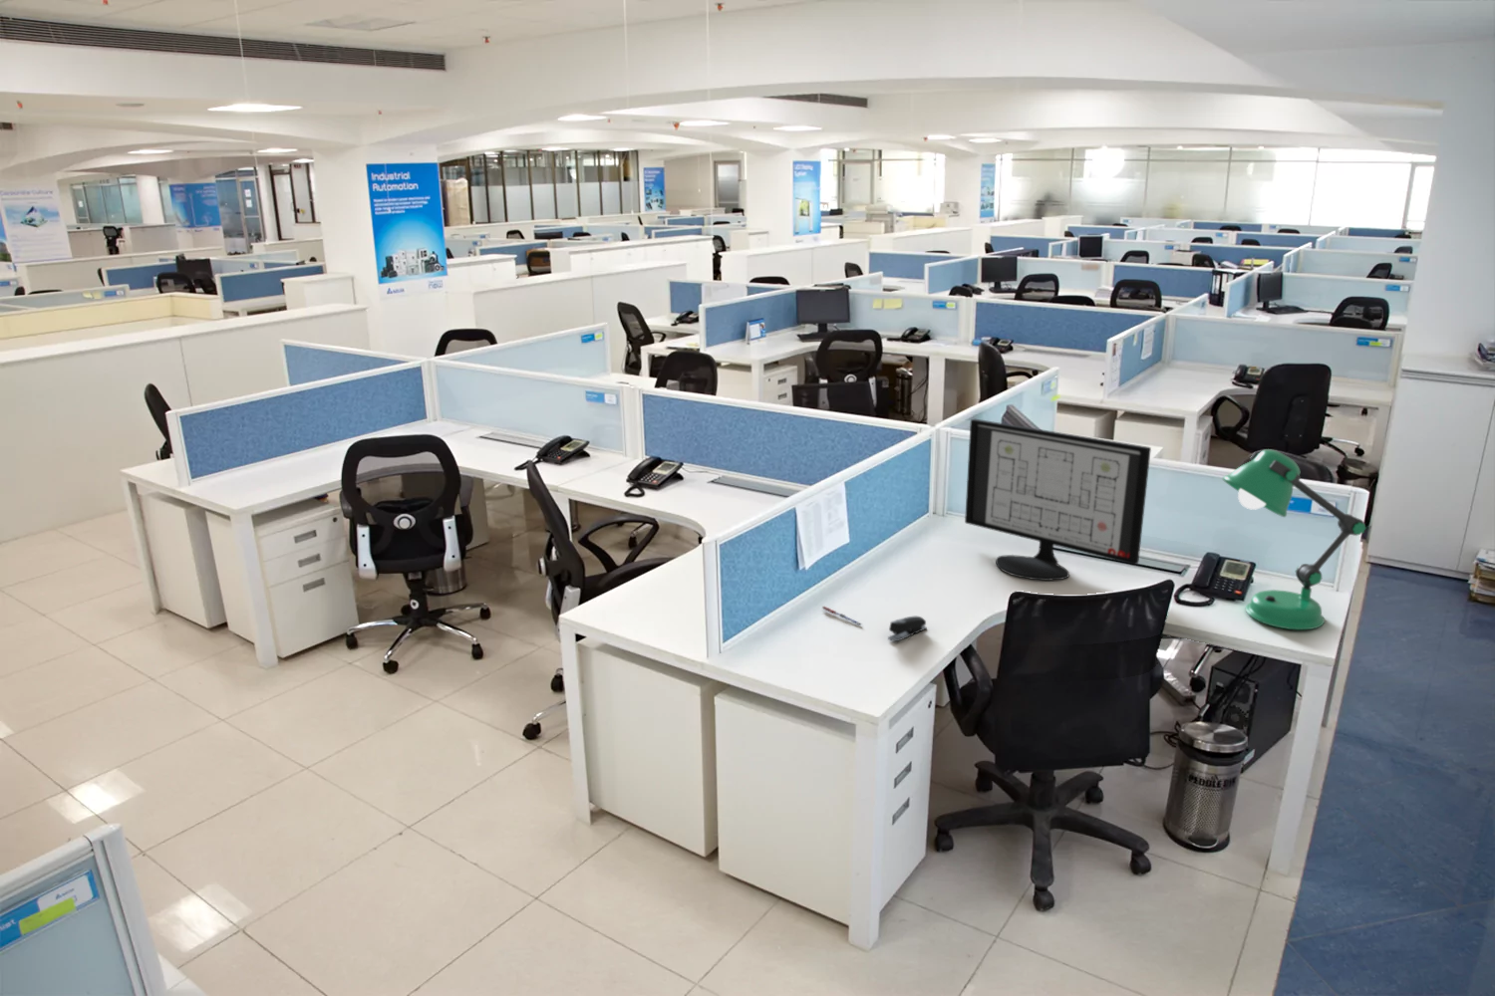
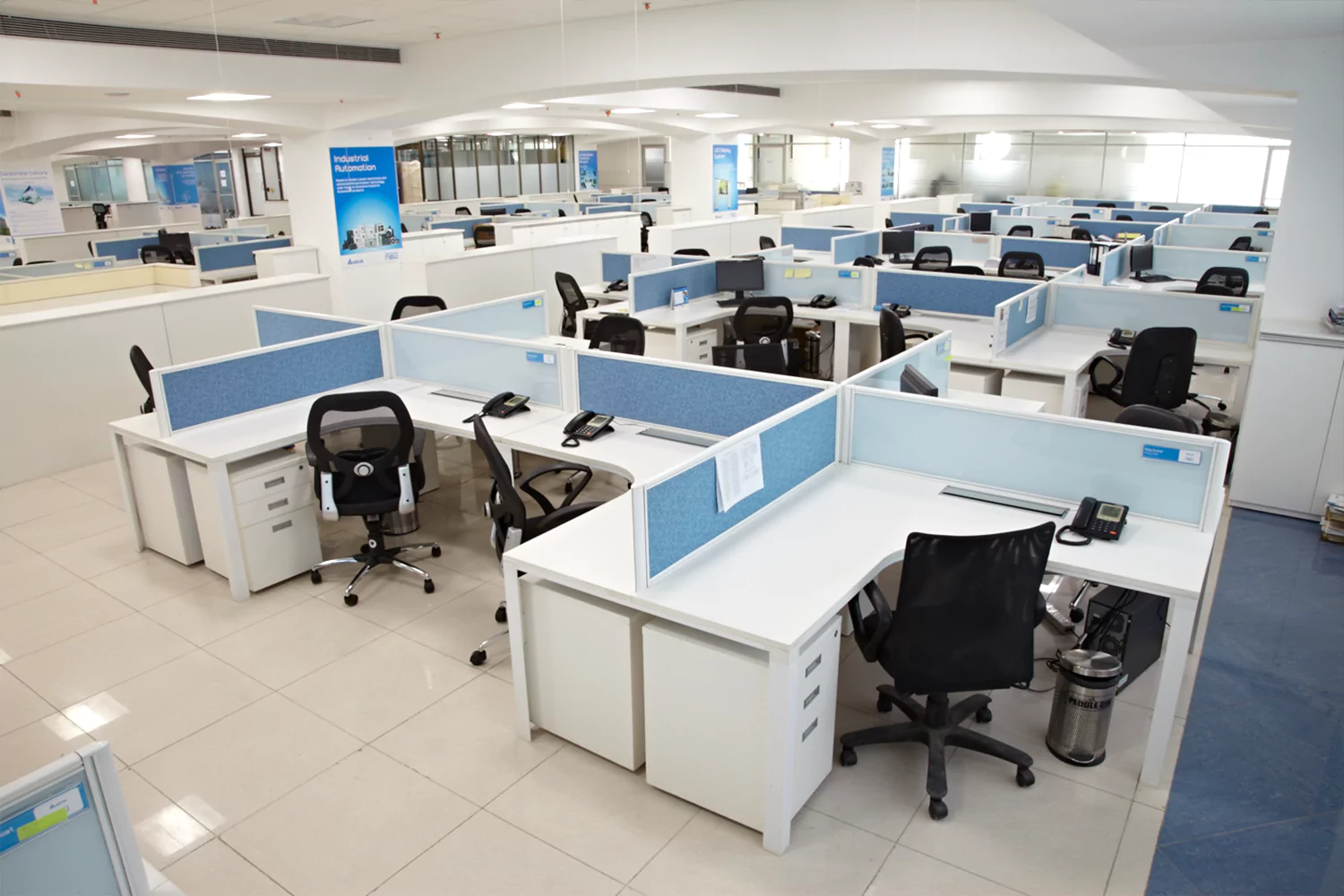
- pen (841, 615)
- desk lamp (1285, 516)
- stapler (907, 625)
- computer monitor (1036, 502)
